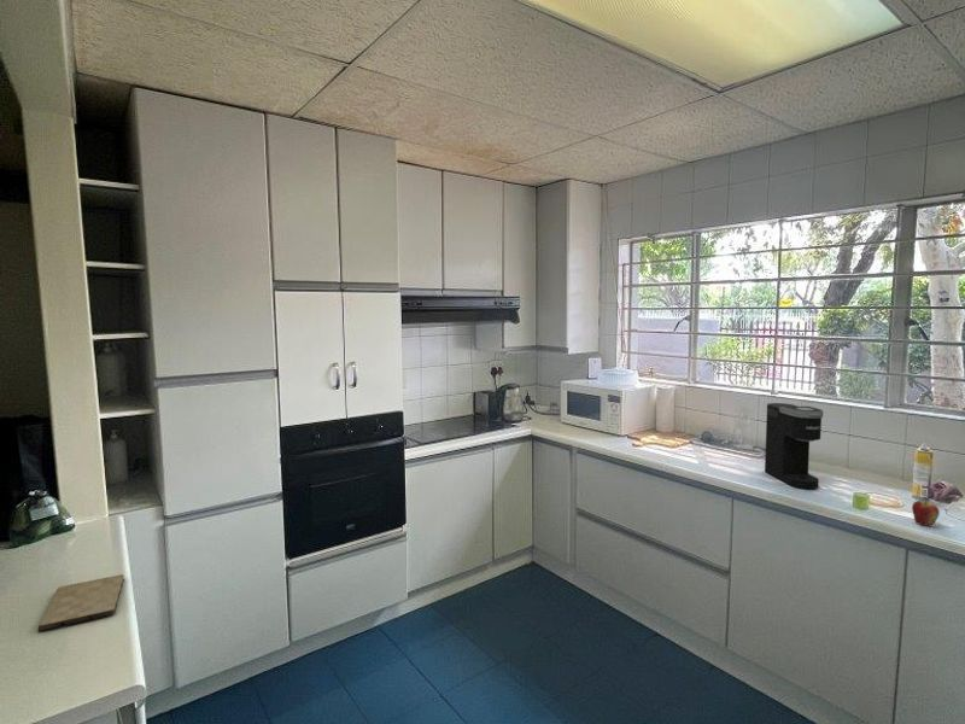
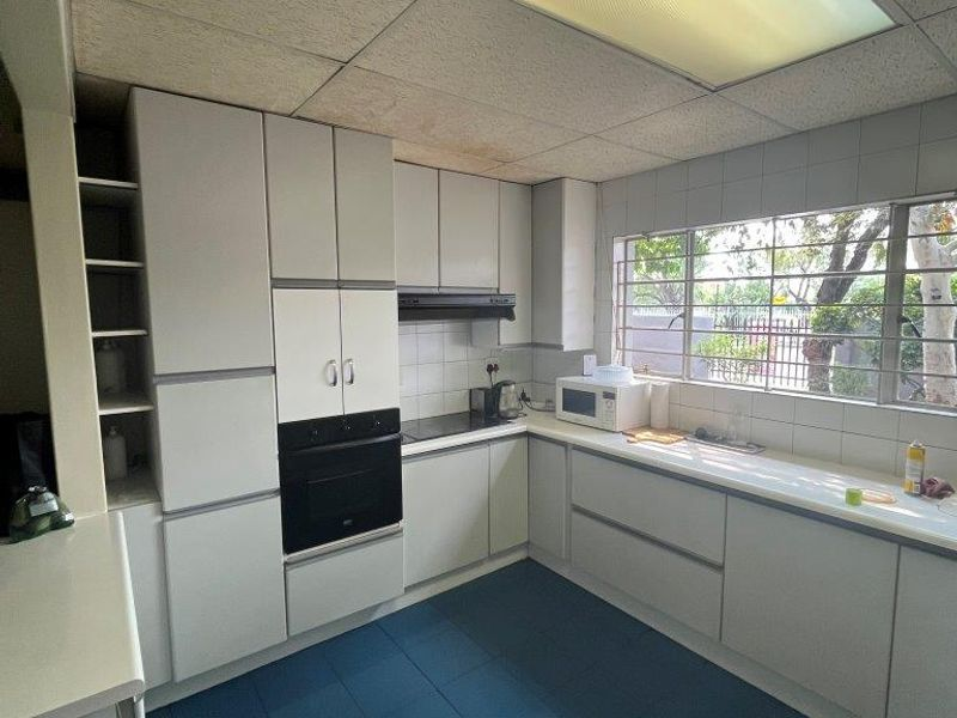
- fruit (925, 508)
- coffee maker (791, 442)
- cutting board (84, 600)
